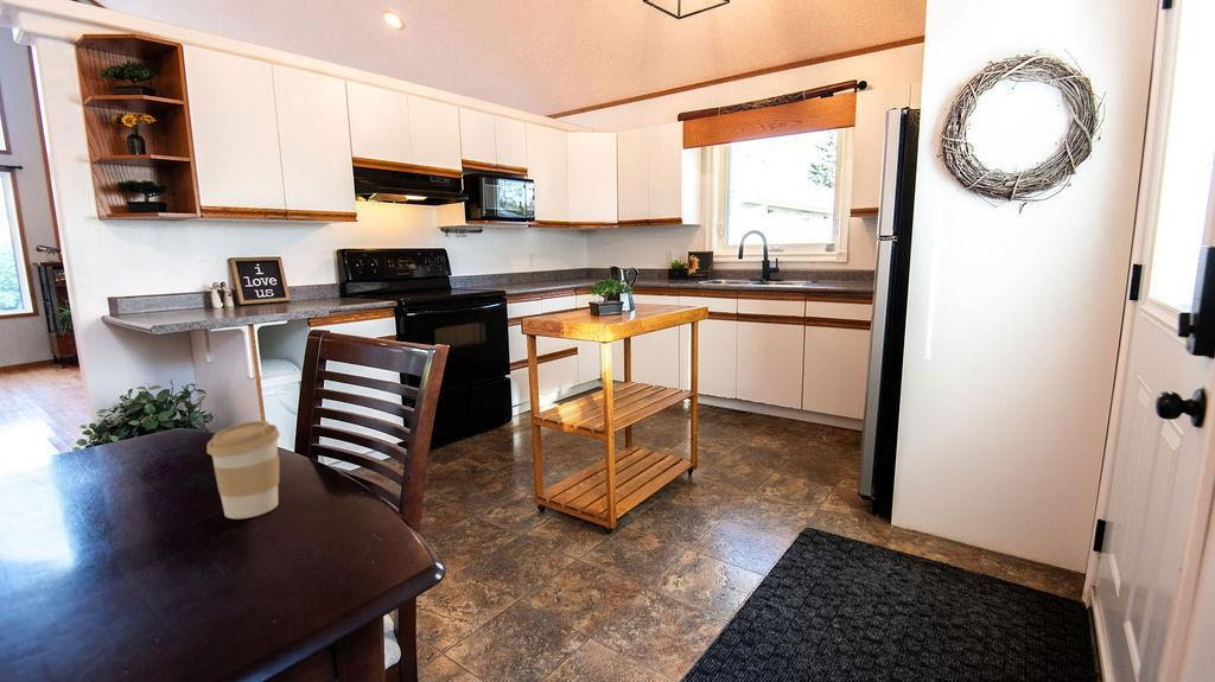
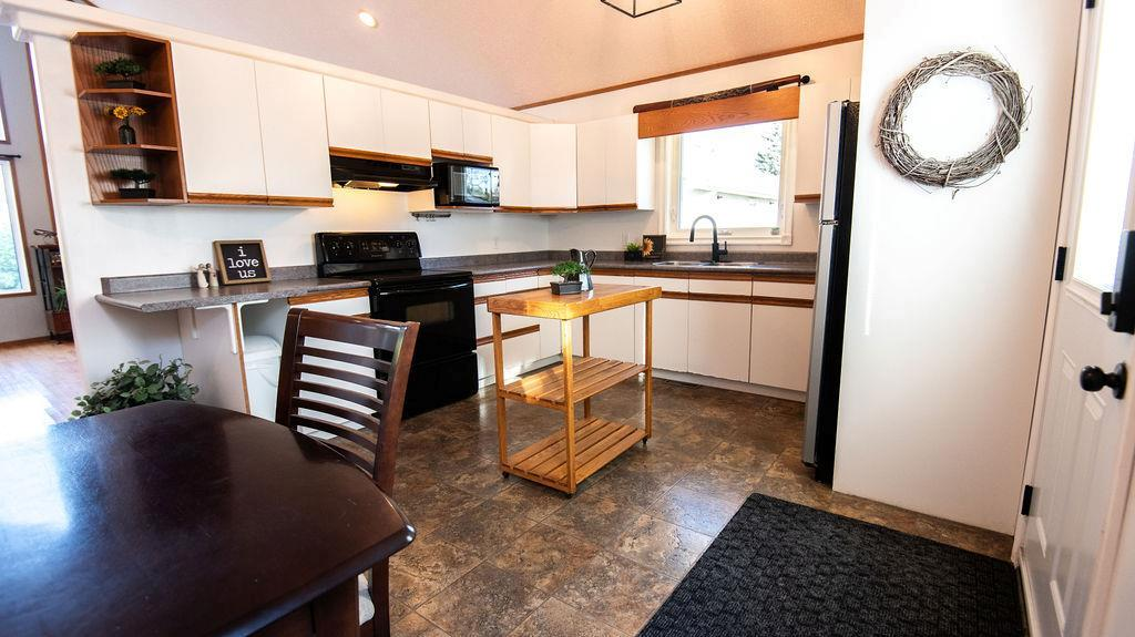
- coffee cup (247, 467)
